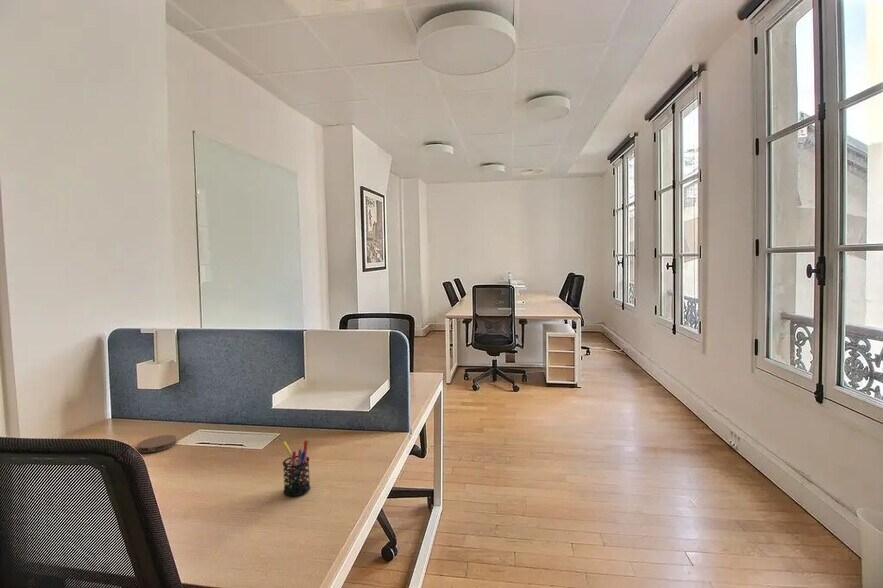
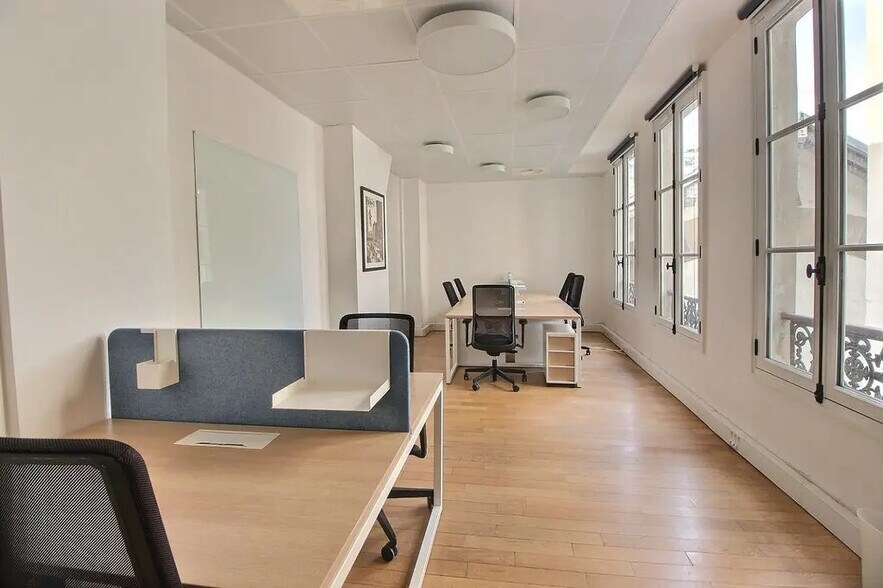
- coaster (157, 443)
- pen holder (299, 463)
